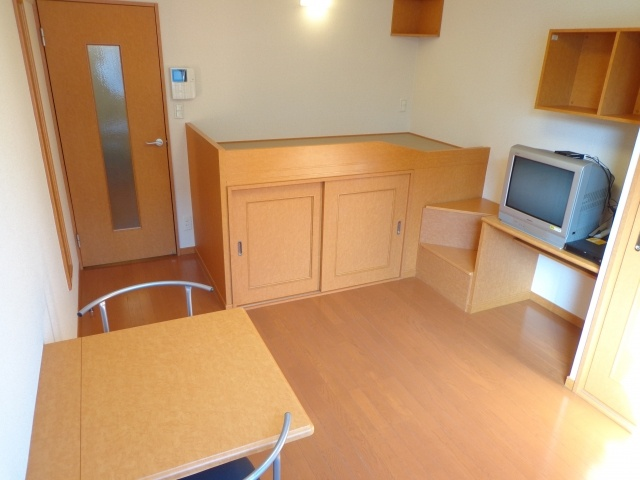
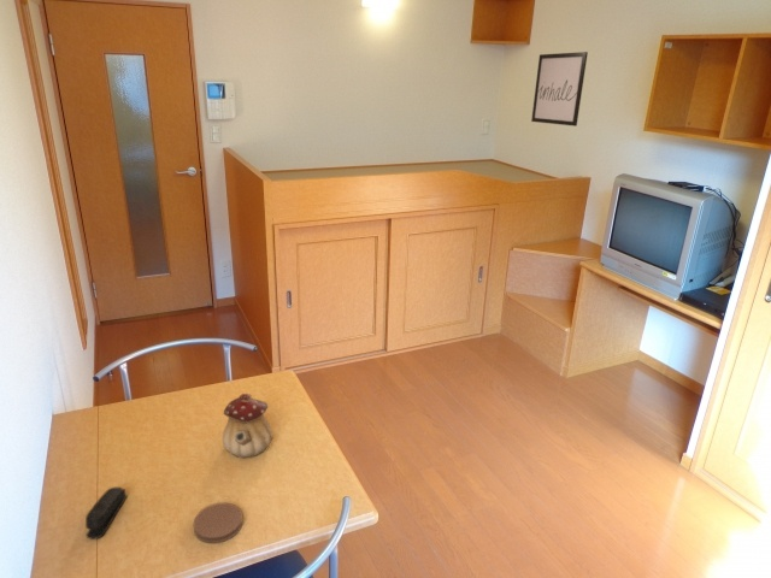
+ stapler (106, 506)
+ wall art (557, 89)
+ teapot (247, 418)
+ coaster (218, 521)
